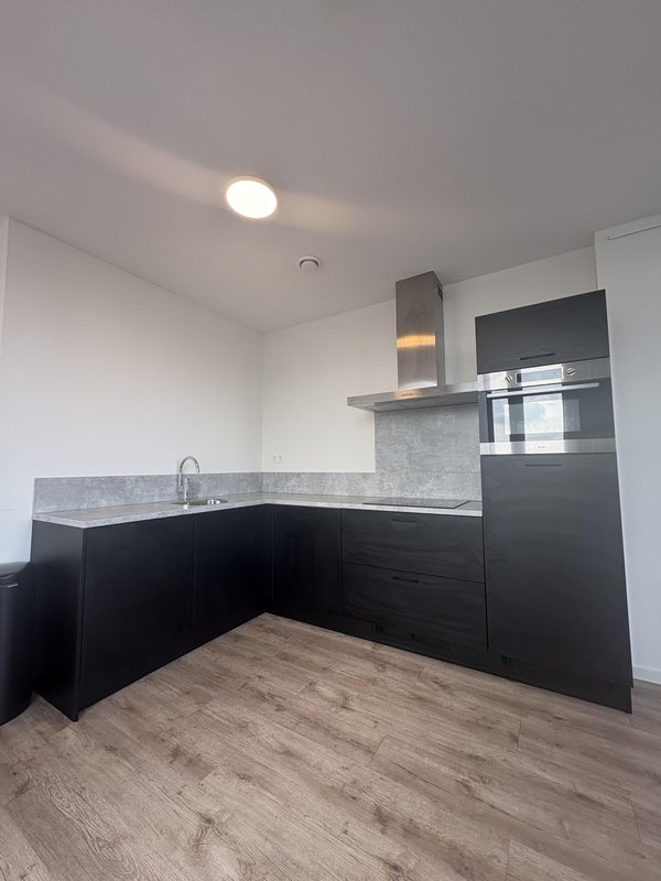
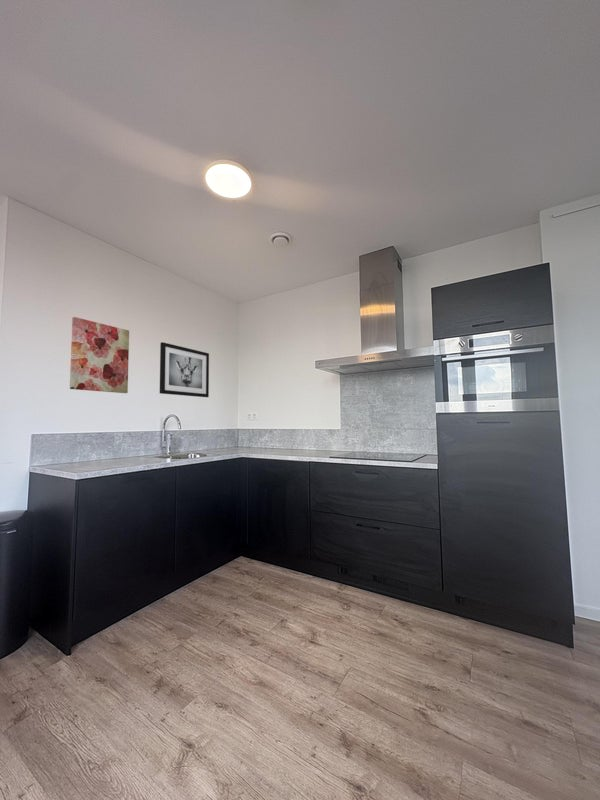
+ wall art (186, 371)
+ wall art (101, 357)
